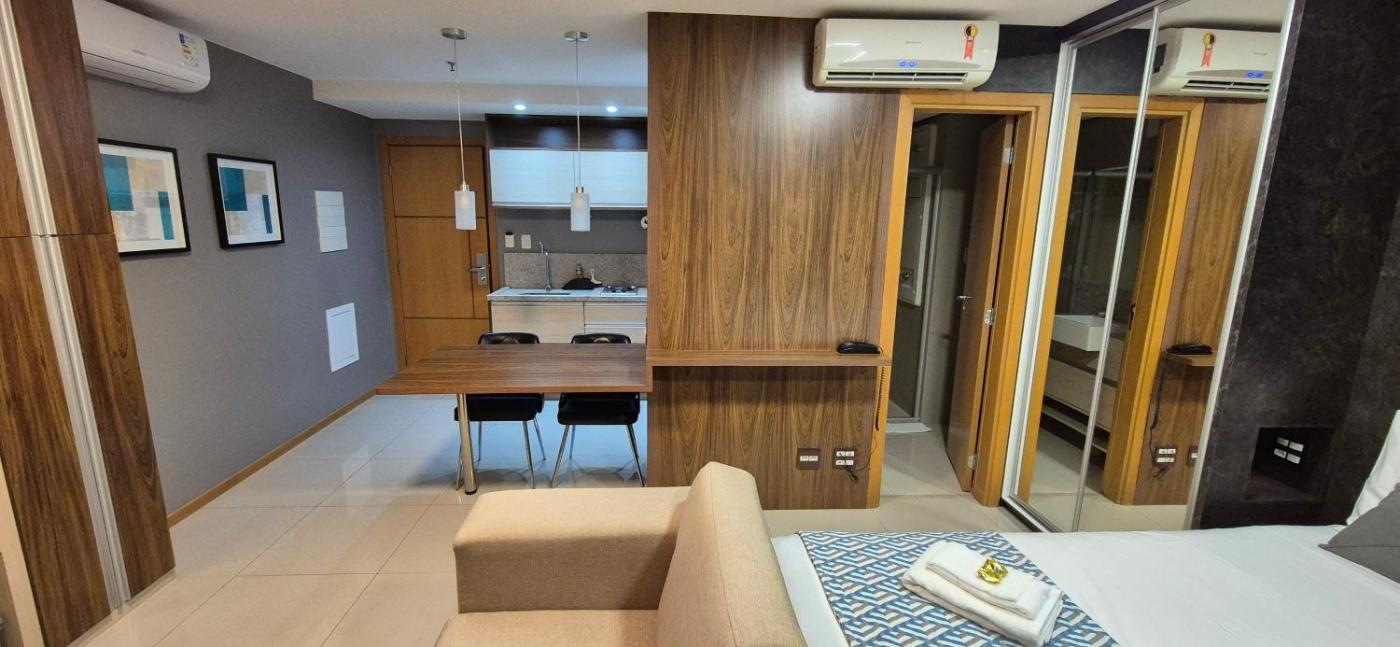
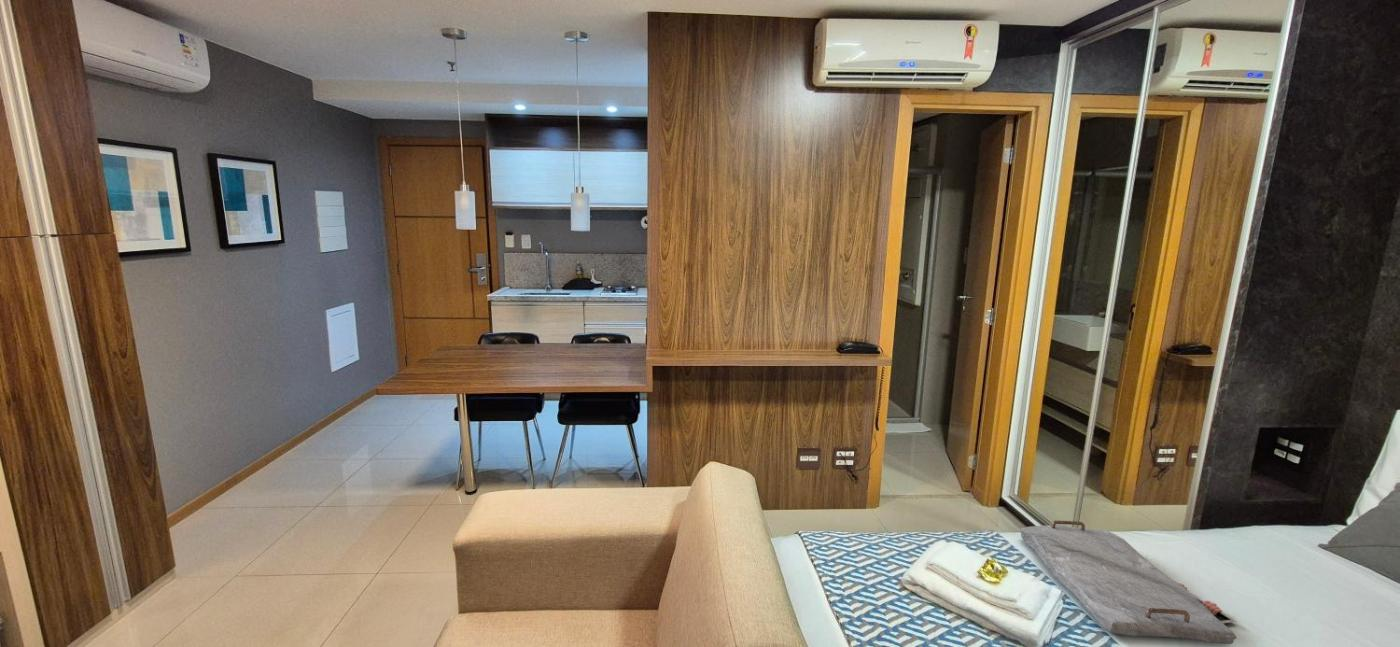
+ serving tray (1123, 573)
